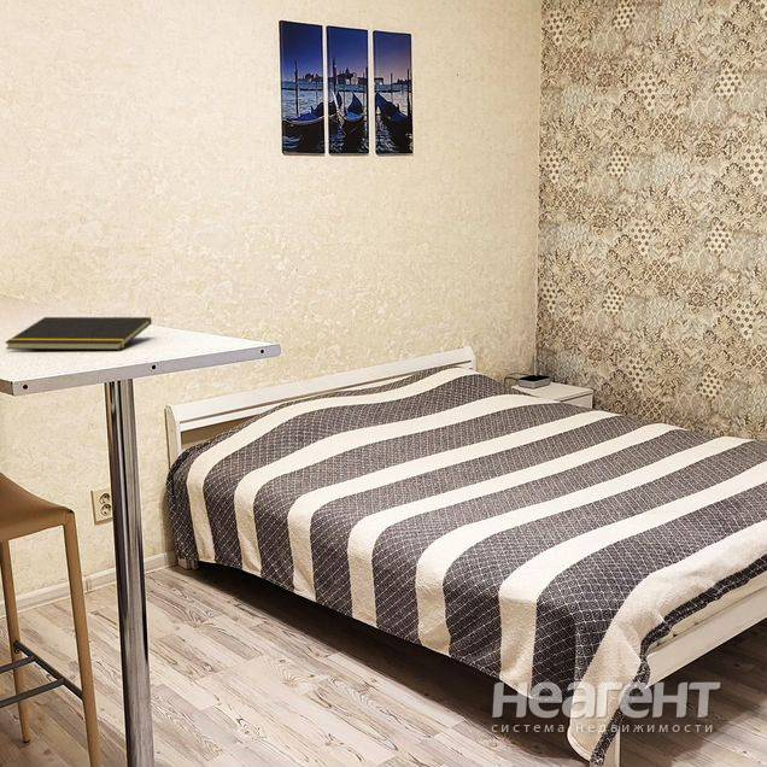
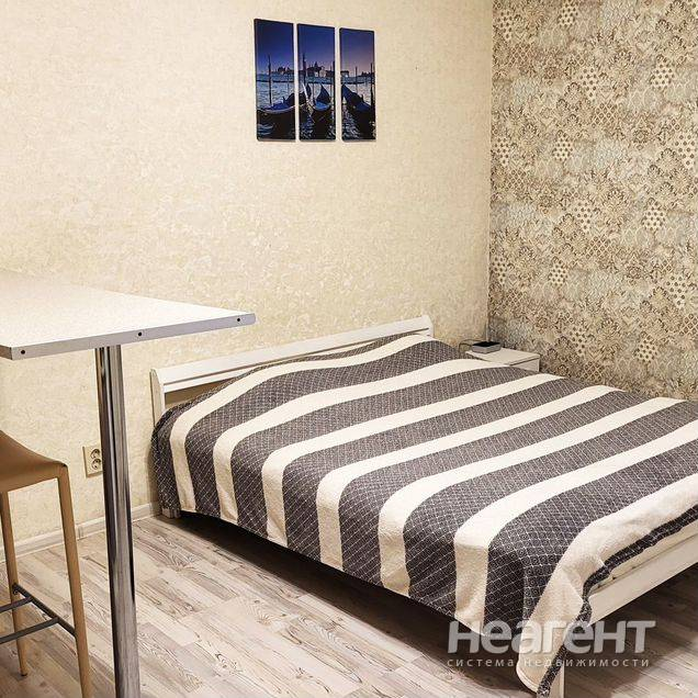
- notepad (80, 332)
